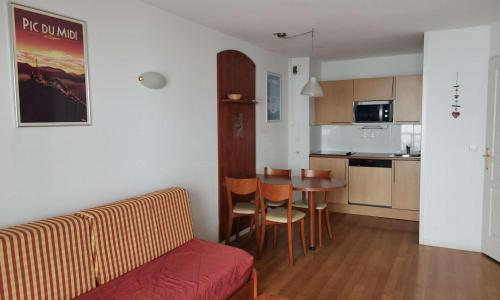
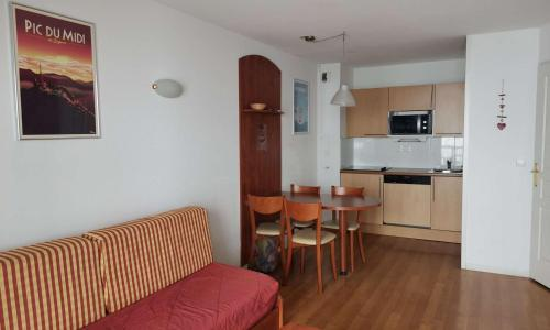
+ backpack (263, 248)
